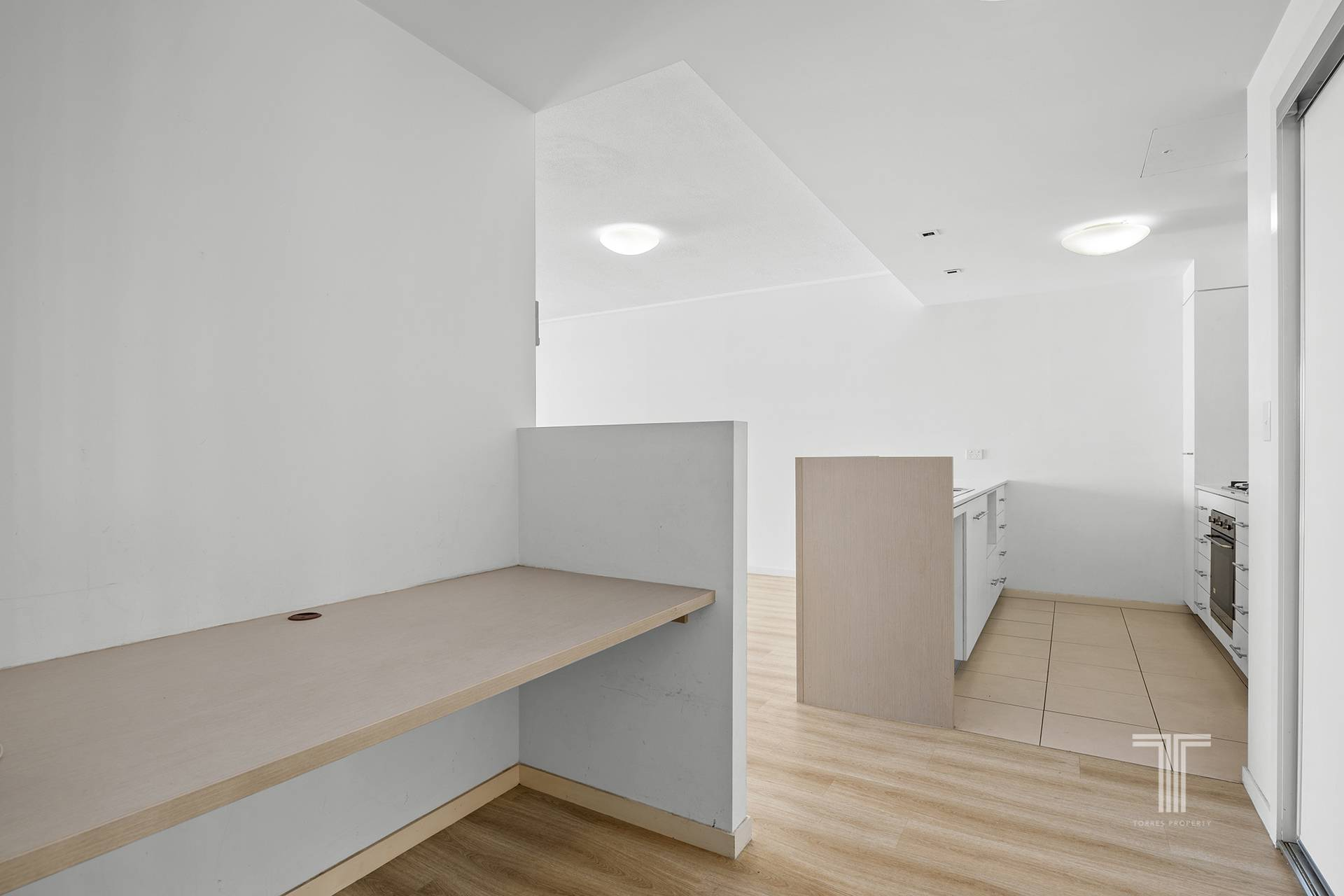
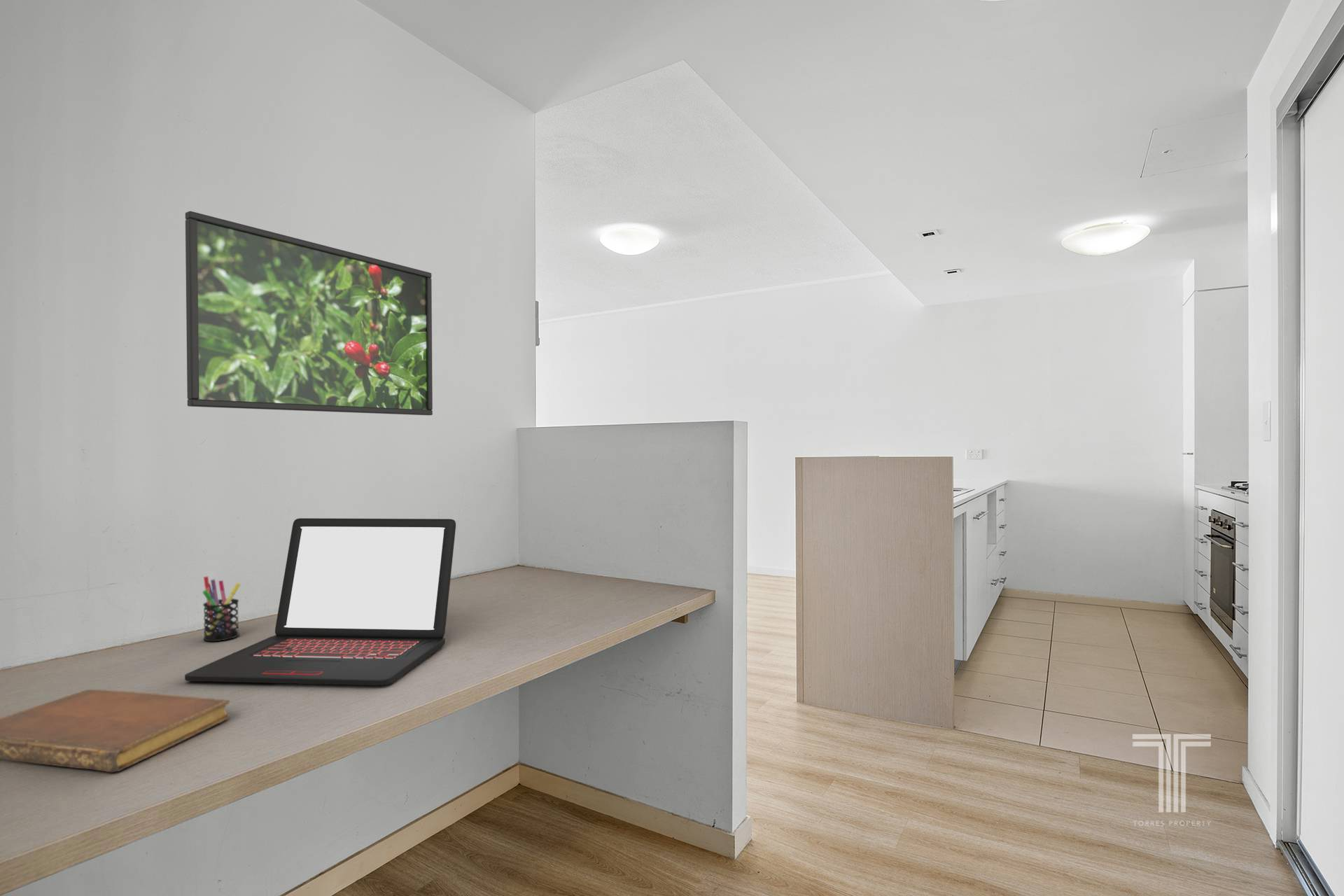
+ notebook (99, 726)
+ laptop (334, 592)
+ pen holder (217, 608)
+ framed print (328, 329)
